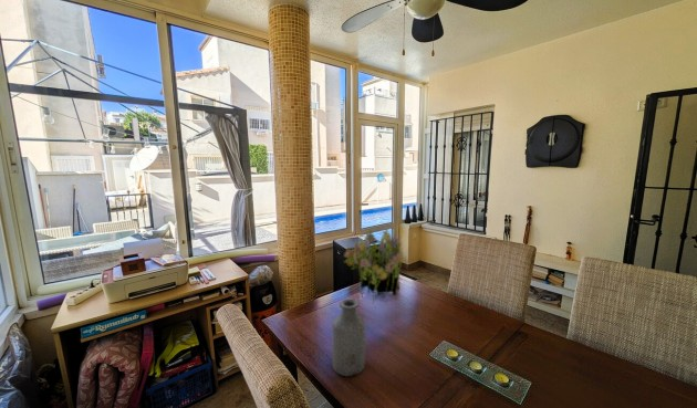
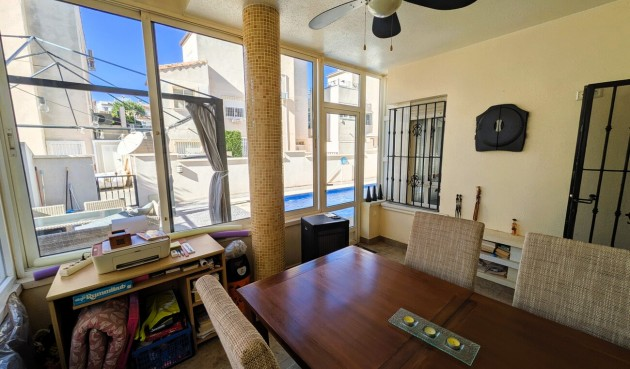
- flower bouquet (372, 264)
- bottle (348, 334)
